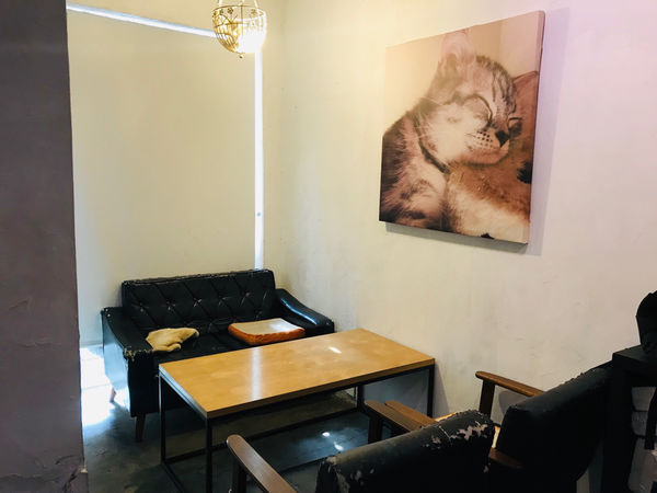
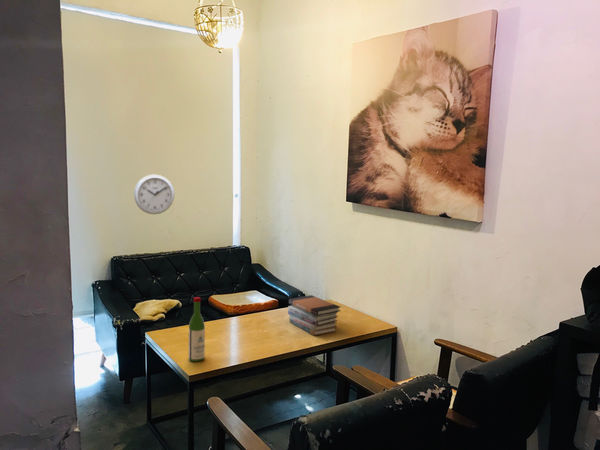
+ wall clock (154, 194)
+ book stack (313, 314)
+ wine bottle (196, 328)
